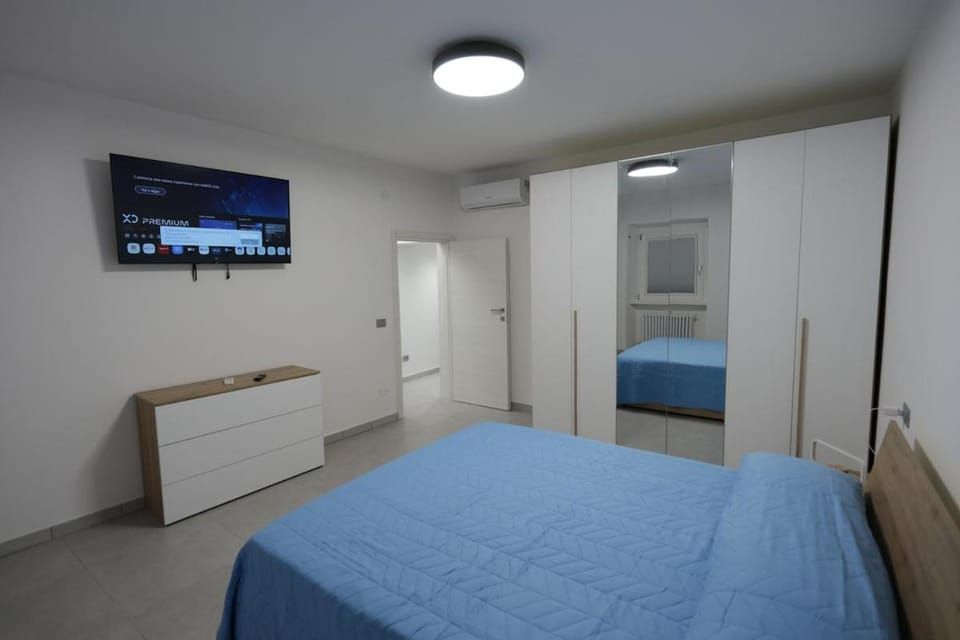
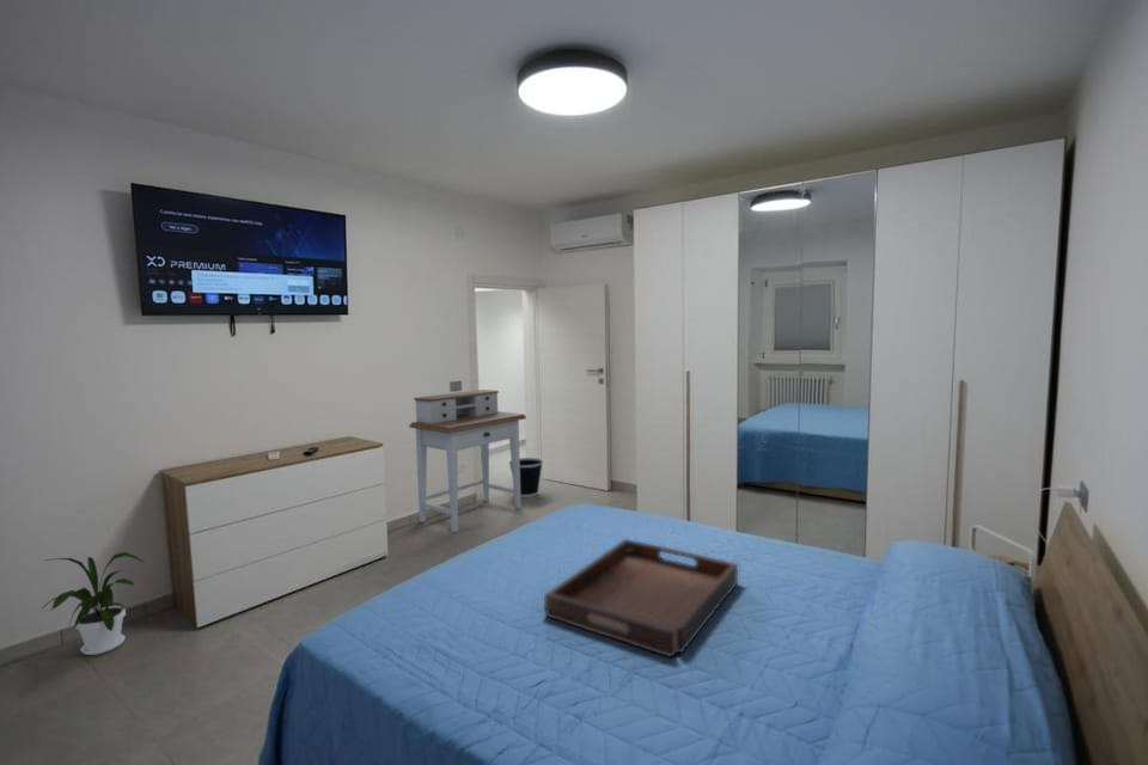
+ wastebasket (526, 477)
+ desk (469, 447)
+ serving tray (646, 588)
+ house plant (94, 599)
